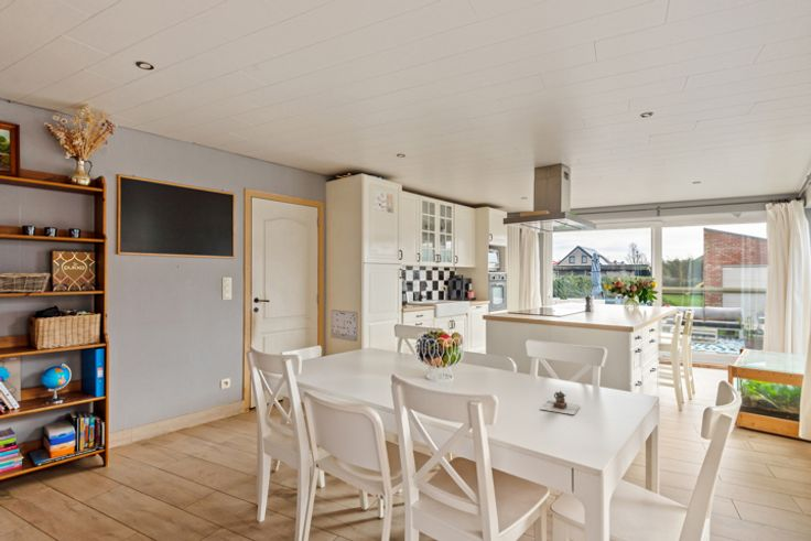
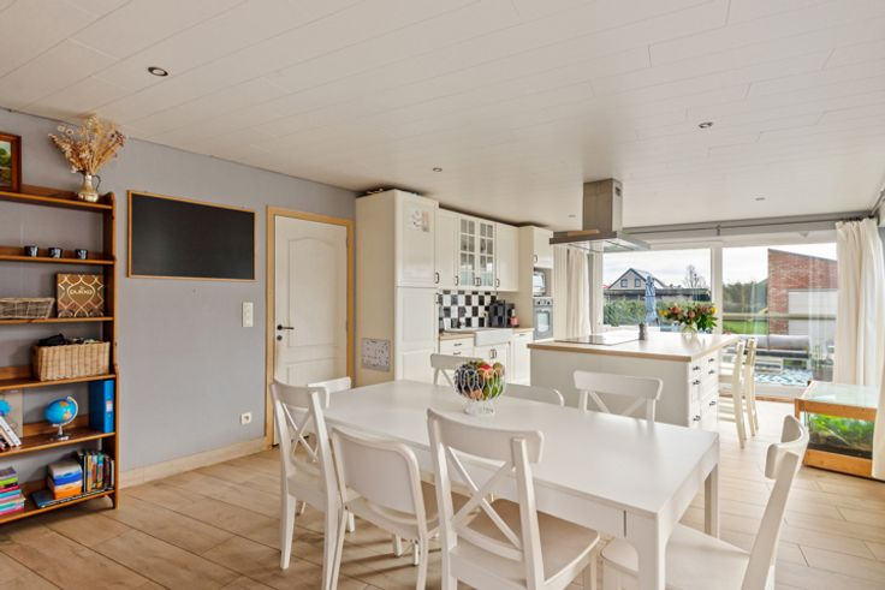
- teapot (560, 399)
